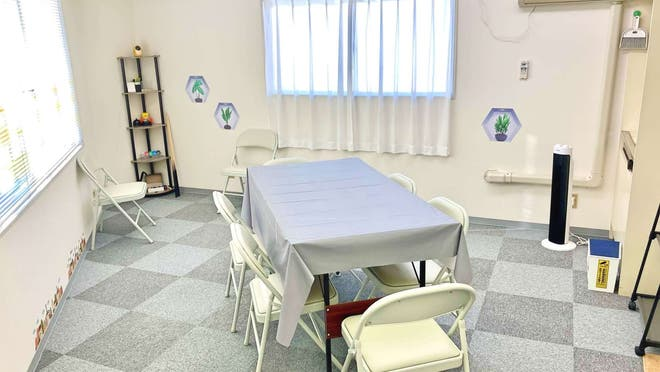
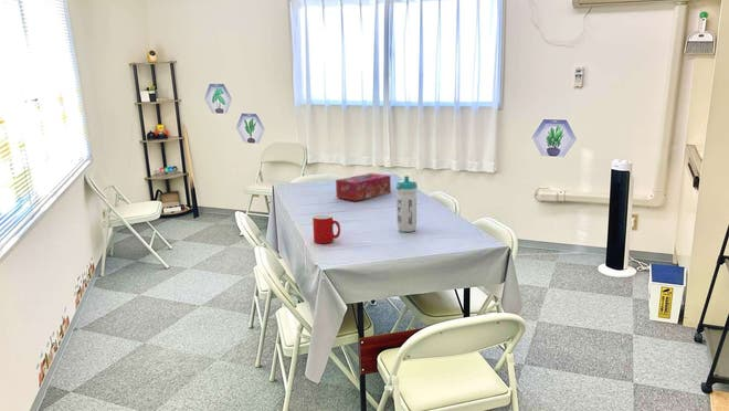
+ cup (327, 229)
+ tissue box (363, 186)
+ water bottle (406, 202)
